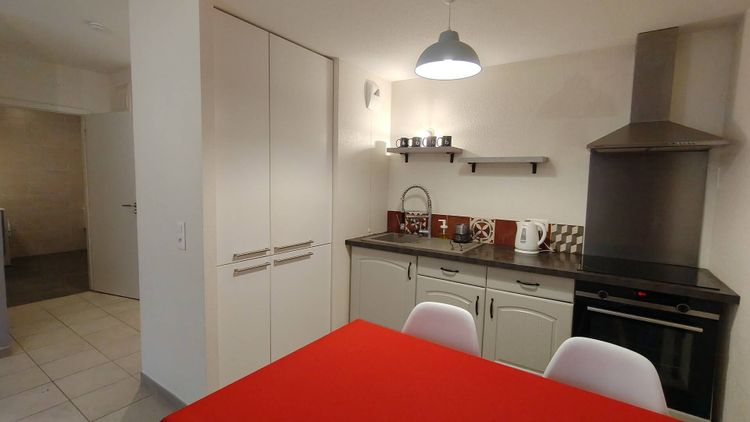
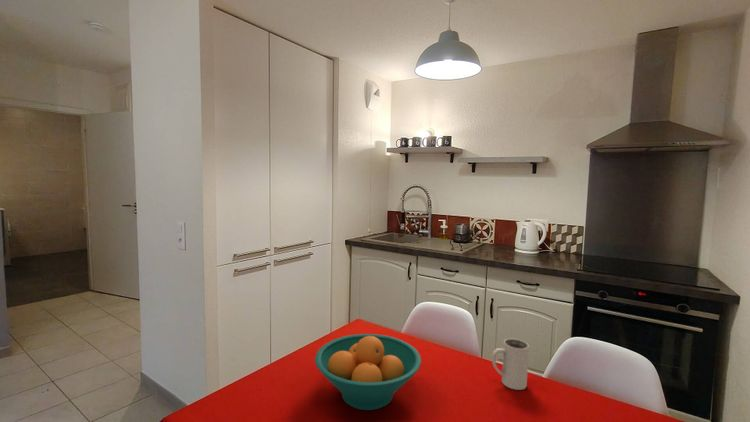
+ fruit bowl (368, 366)
+ mug (509, 363)
